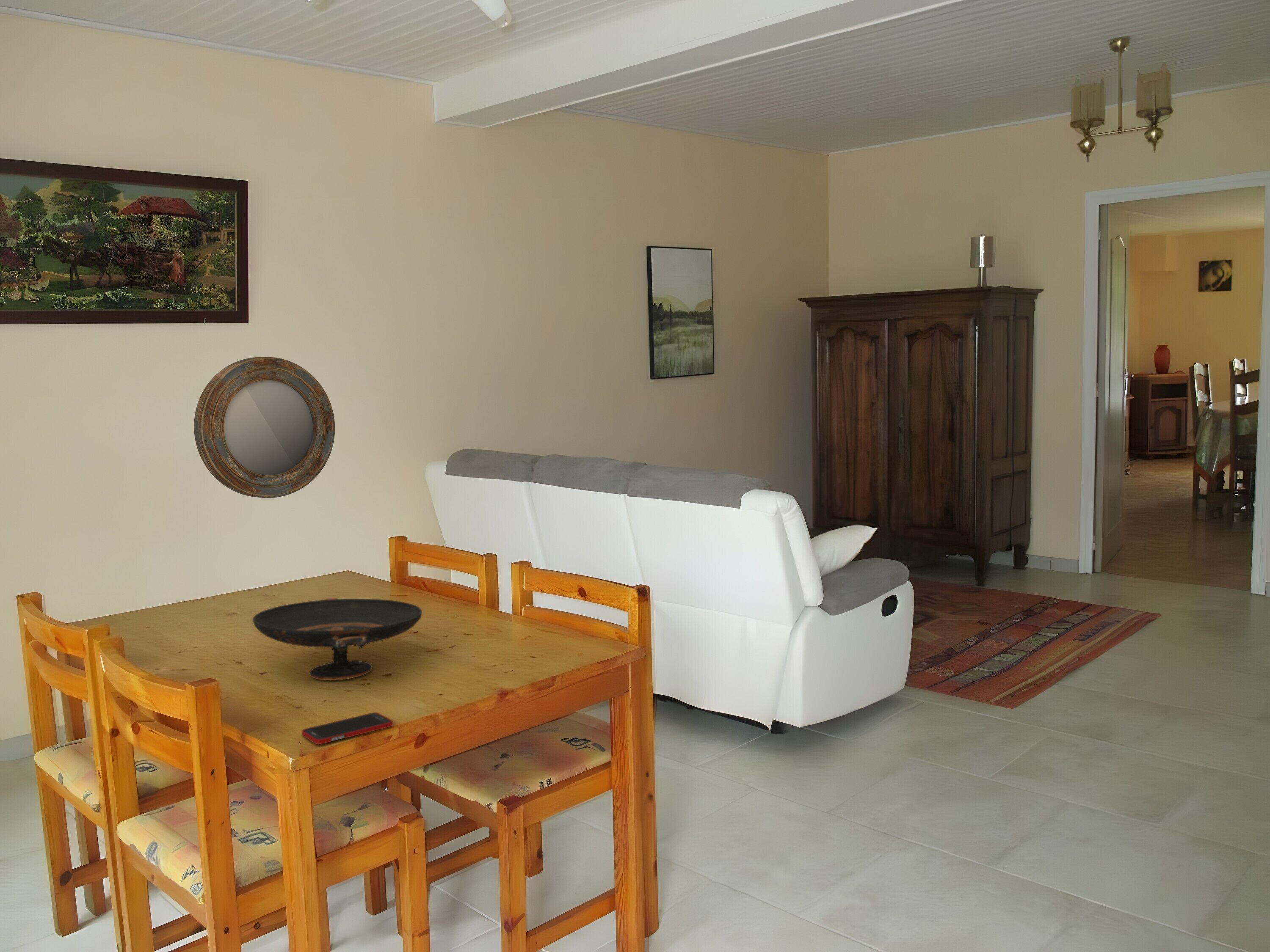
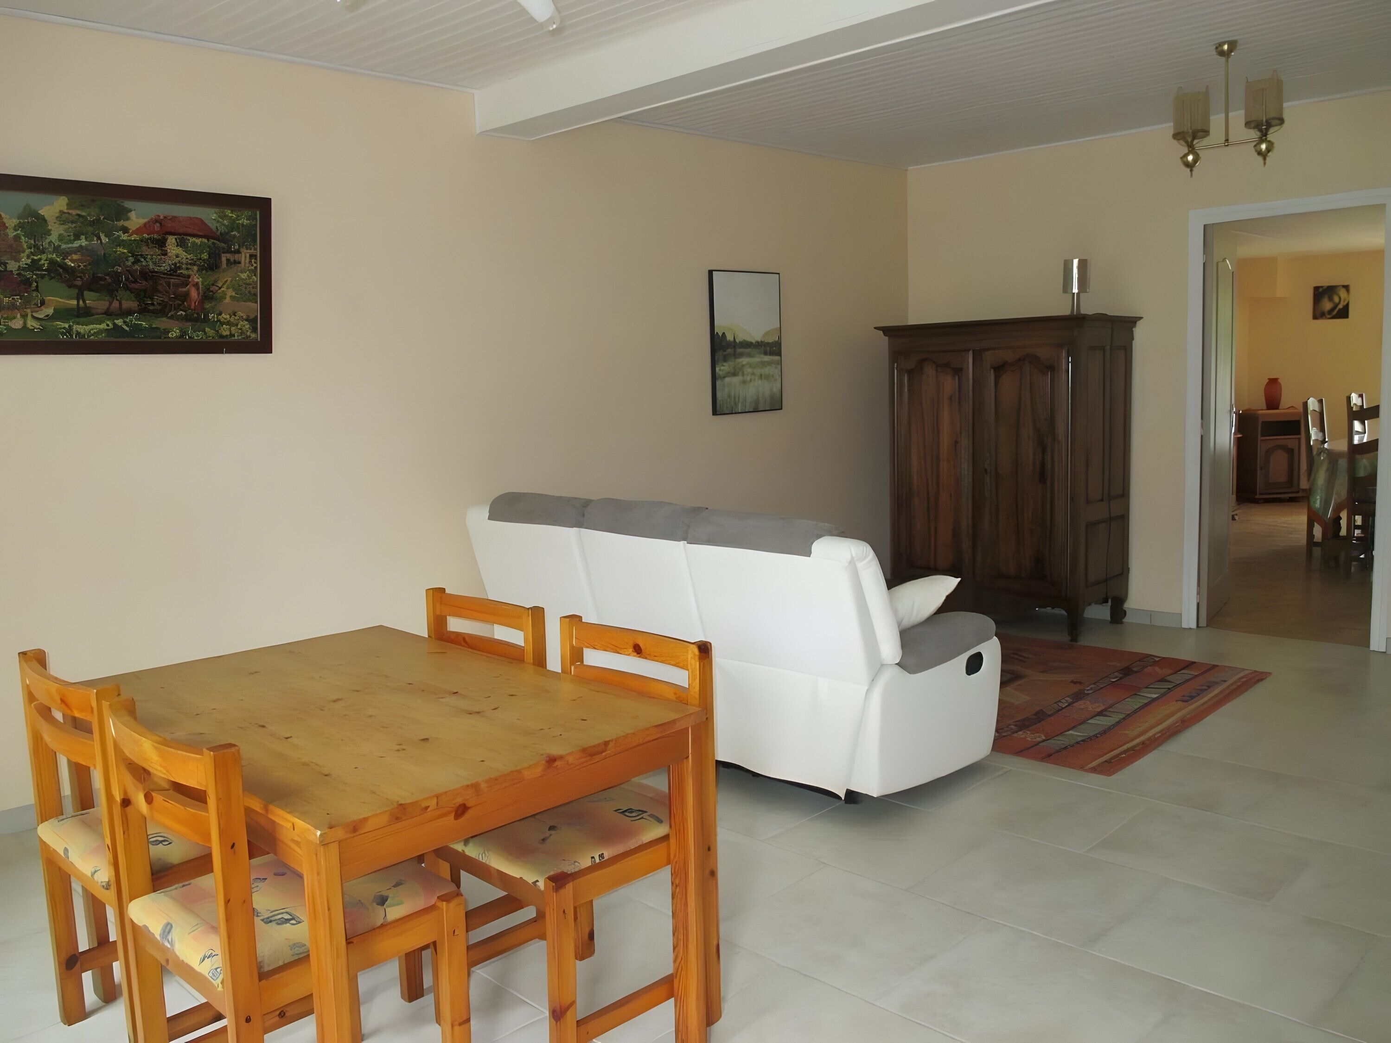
- cell phone (348, 728)
- home mirror (268, 427)
- decorative bowl (341, 641)
